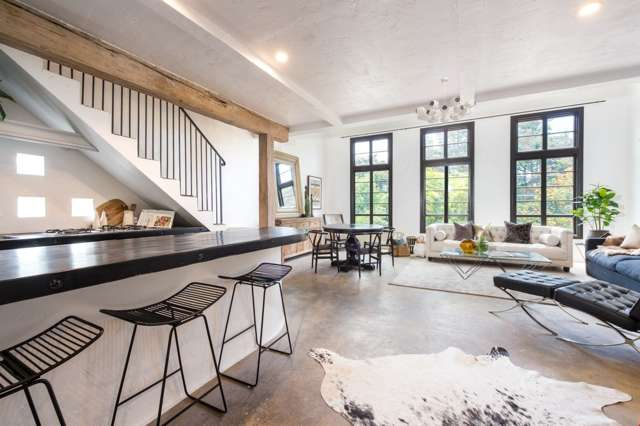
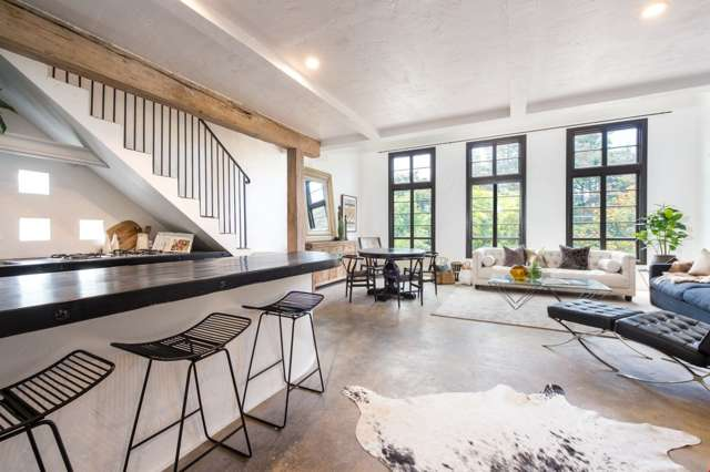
- chandelier (444, 99)
